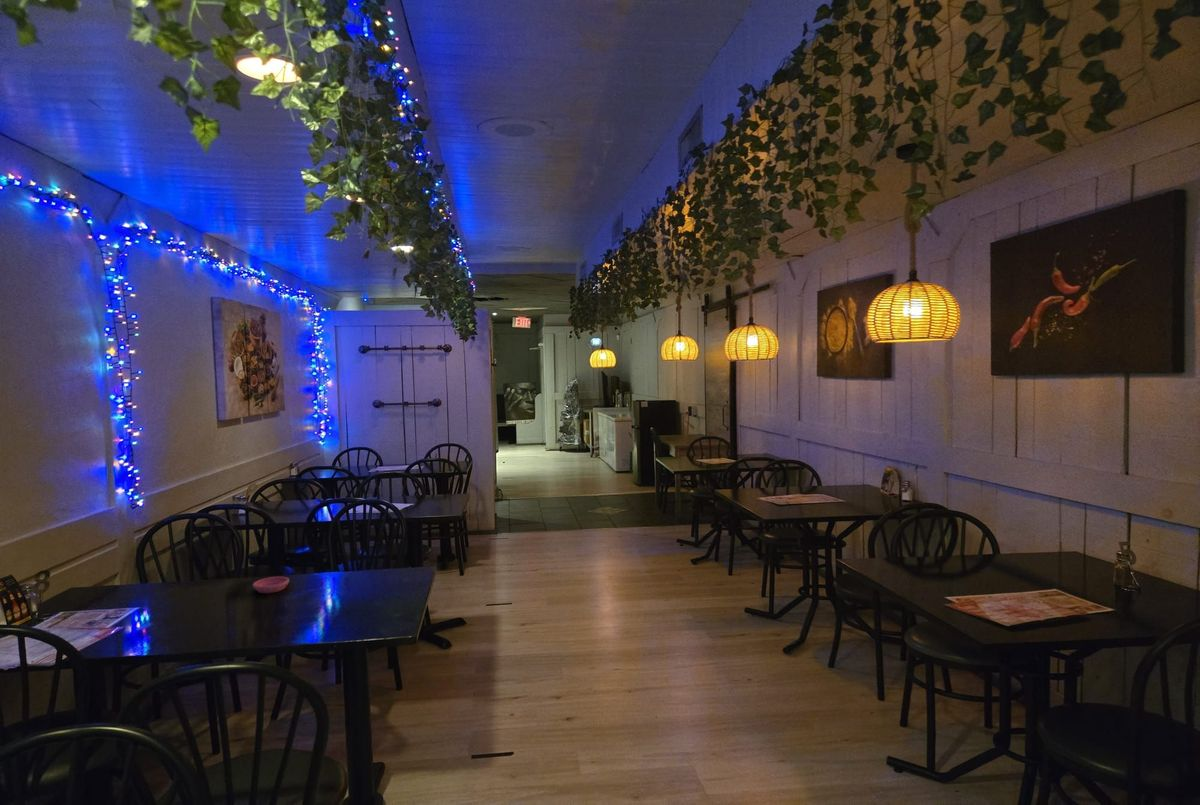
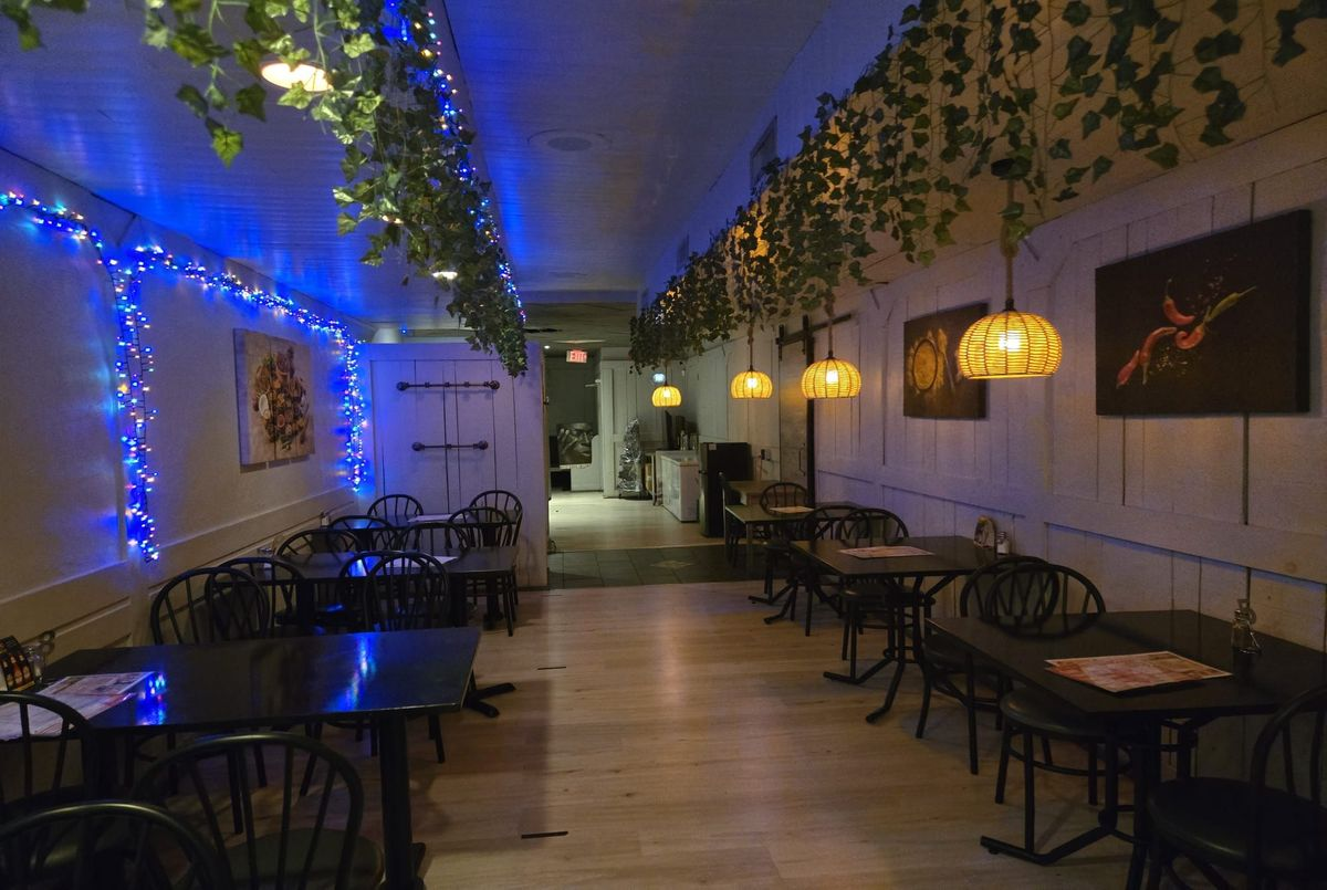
- saucer (271, 585)
